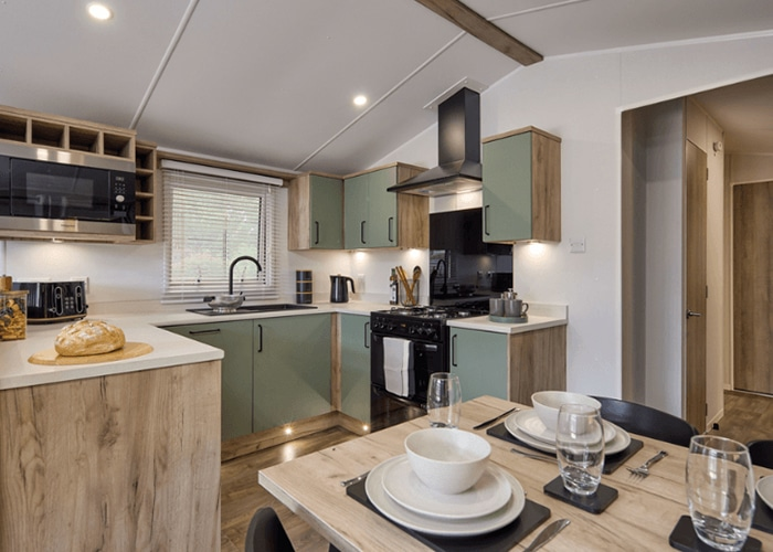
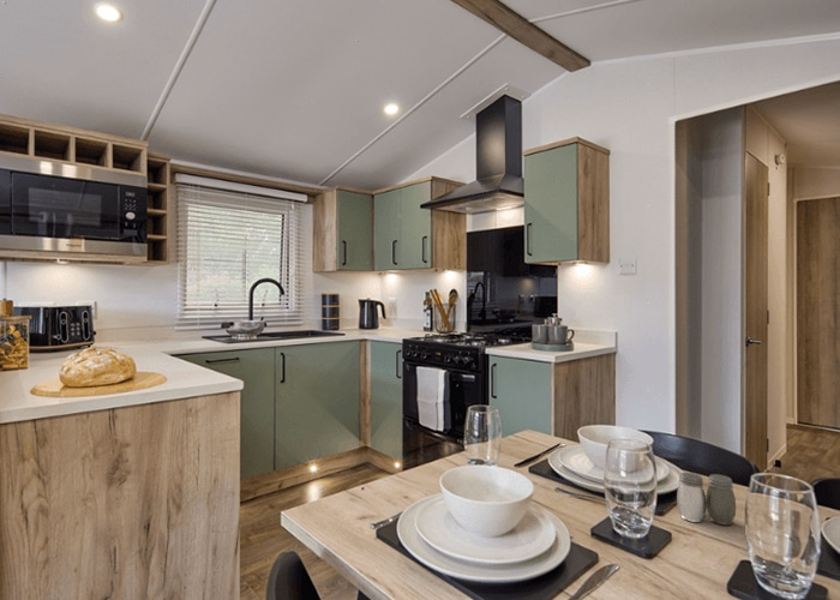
+ salt and pepper shaker (706, 497)
